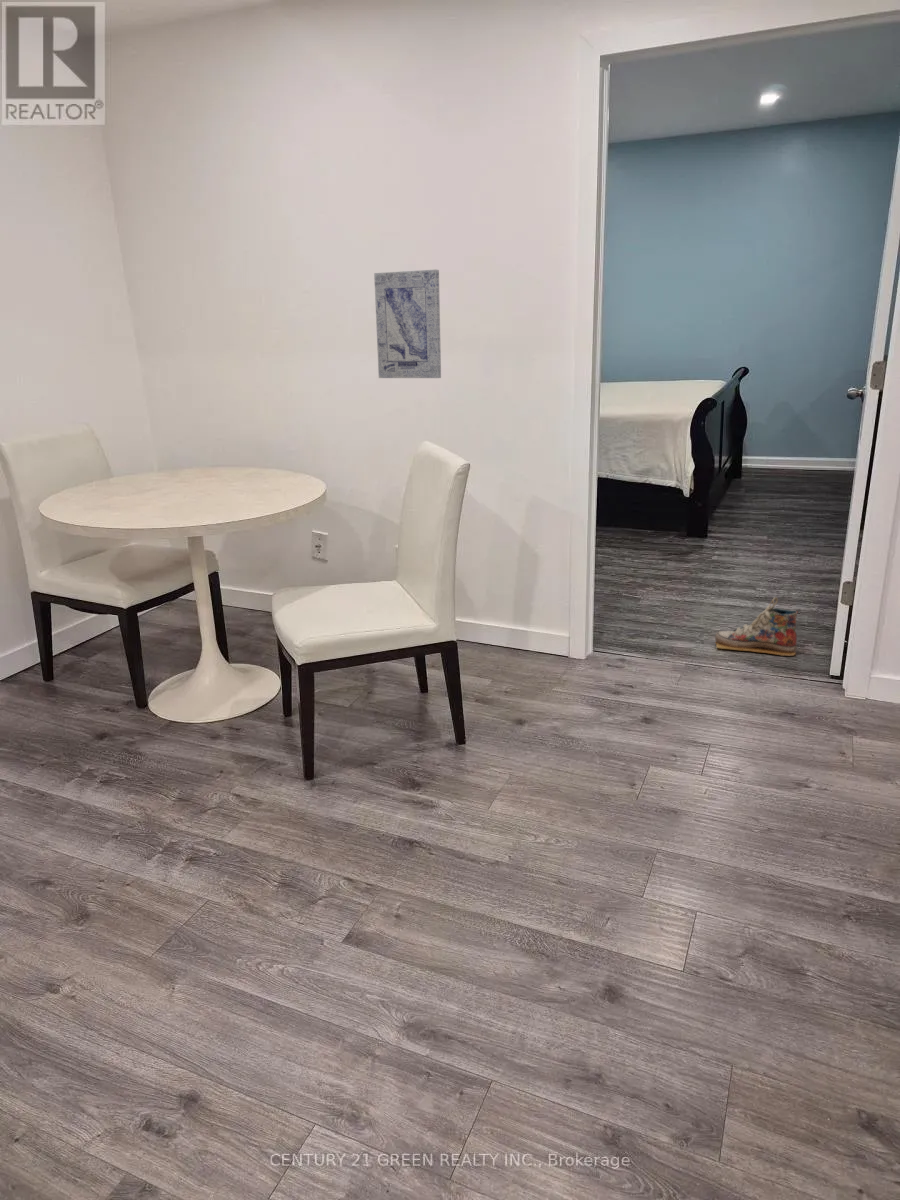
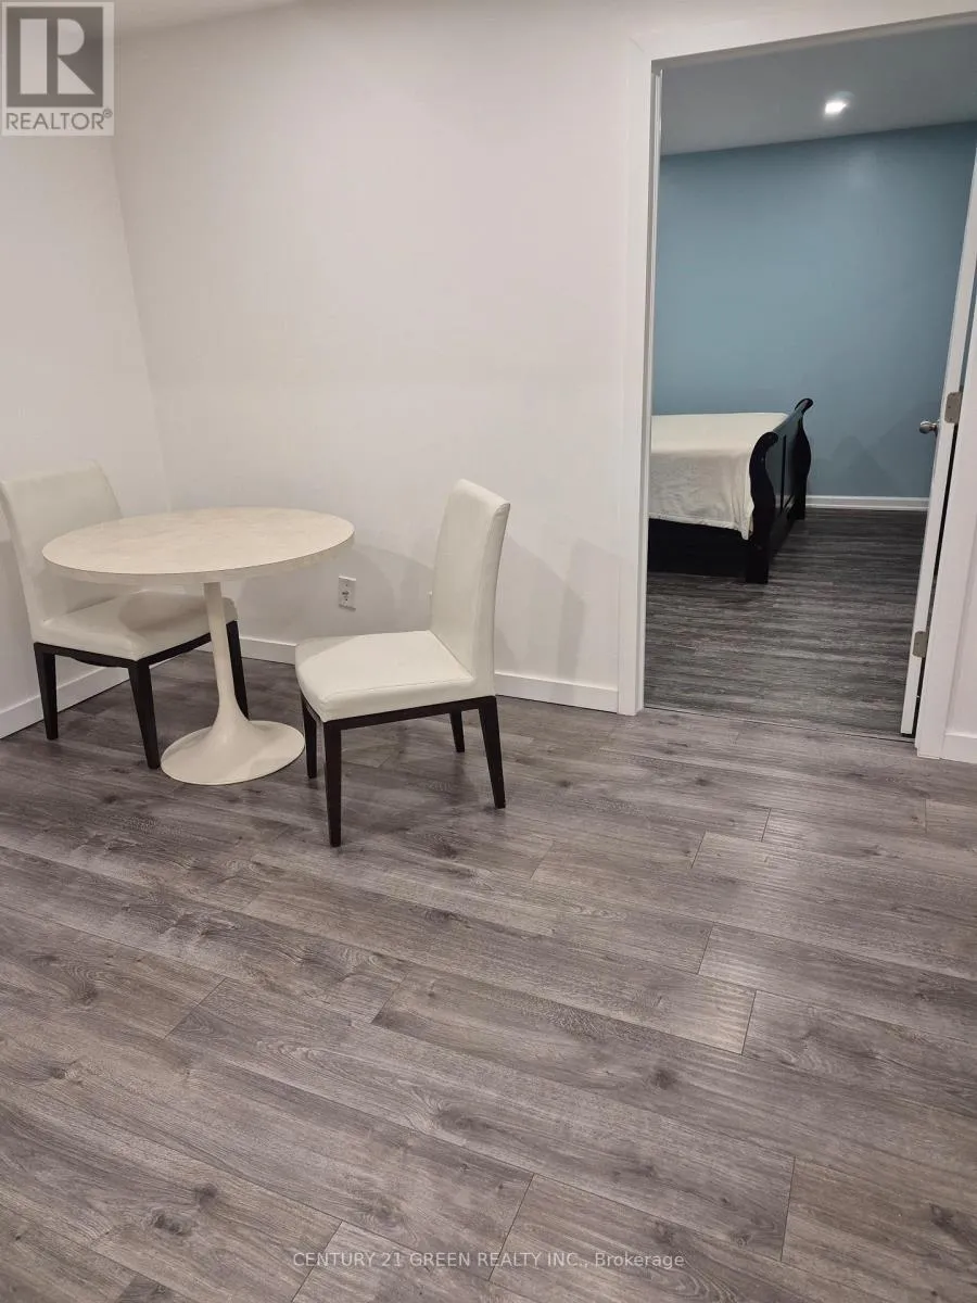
- shoe (757, 622)
- wall art (407, 325)
